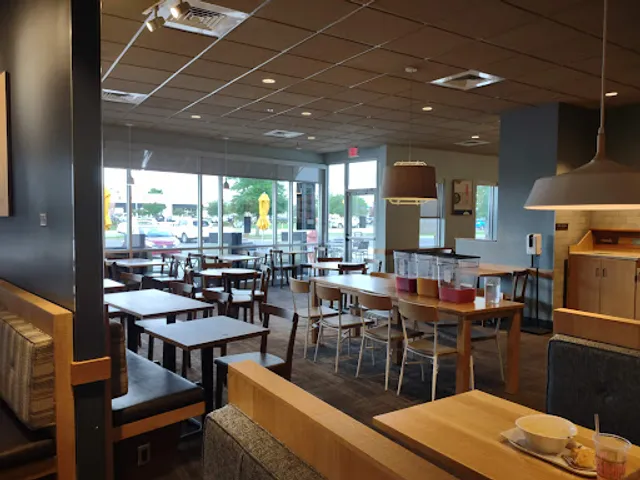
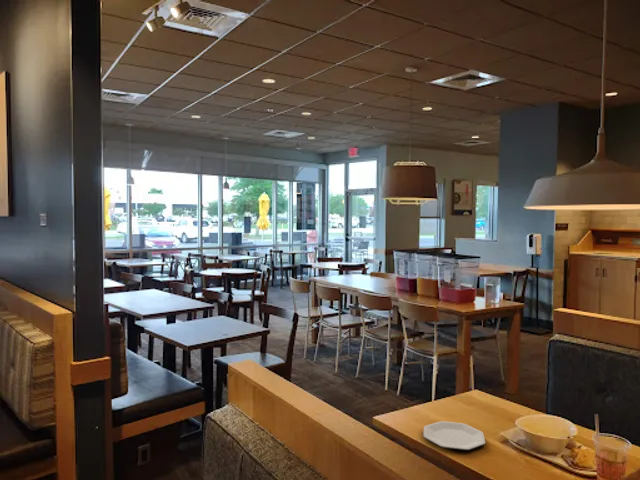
+ plate (453, 436)
